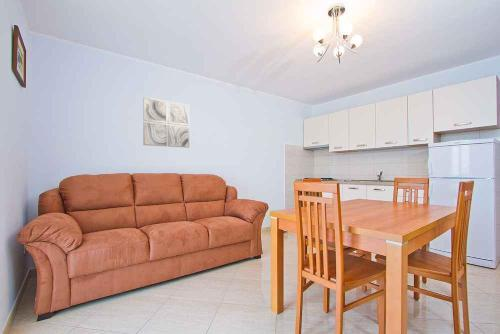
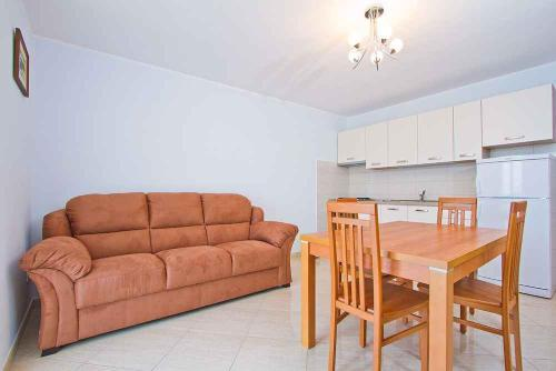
- wall art (168, 123)
